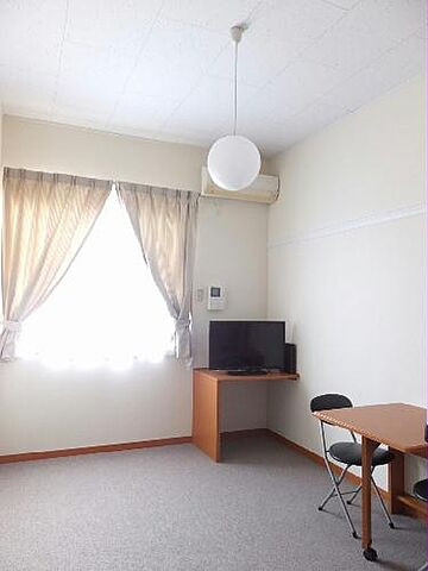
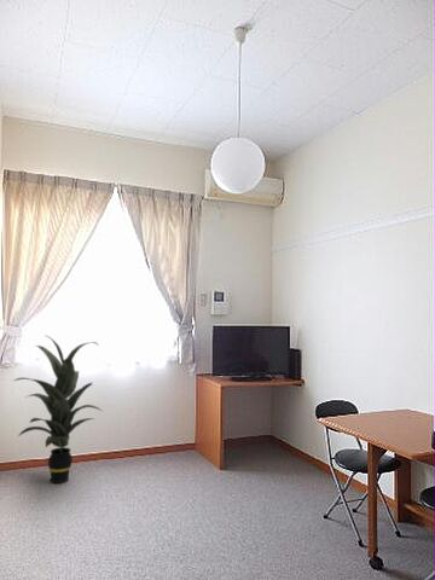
+ indoor plant (57, 406)
